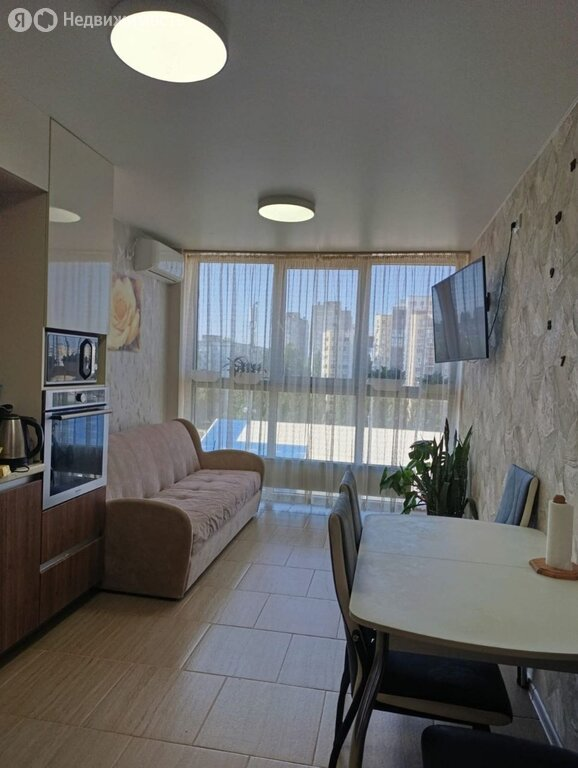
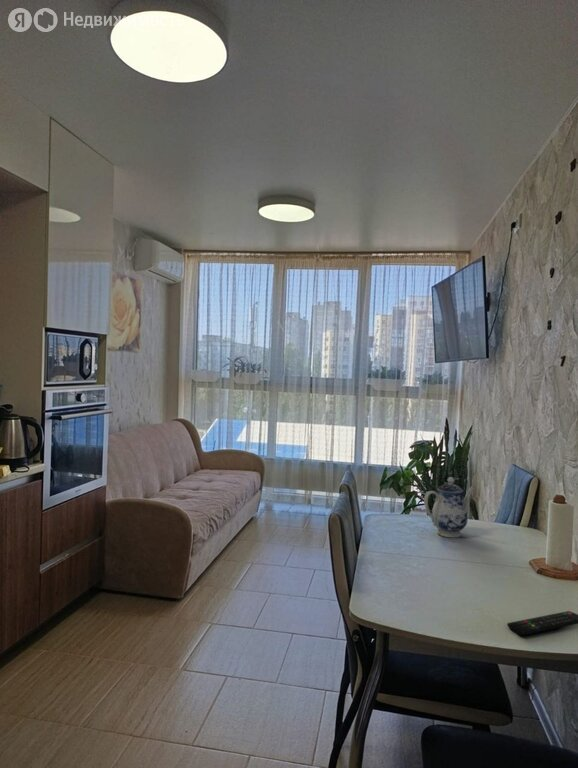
+ teapot (449, 505)
+ remote control (547, 623)
